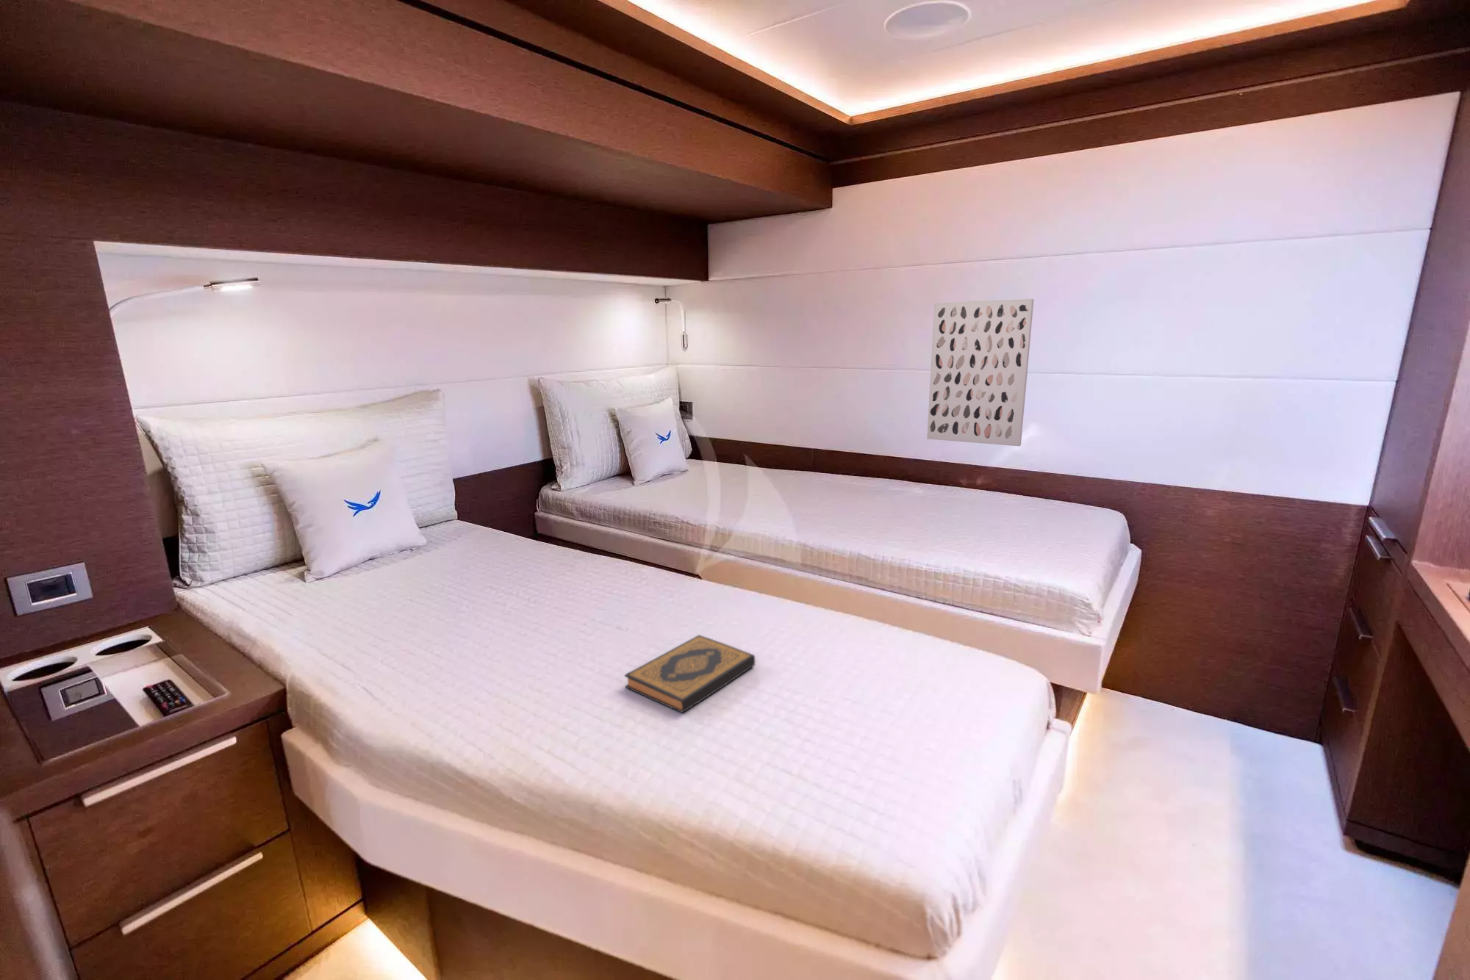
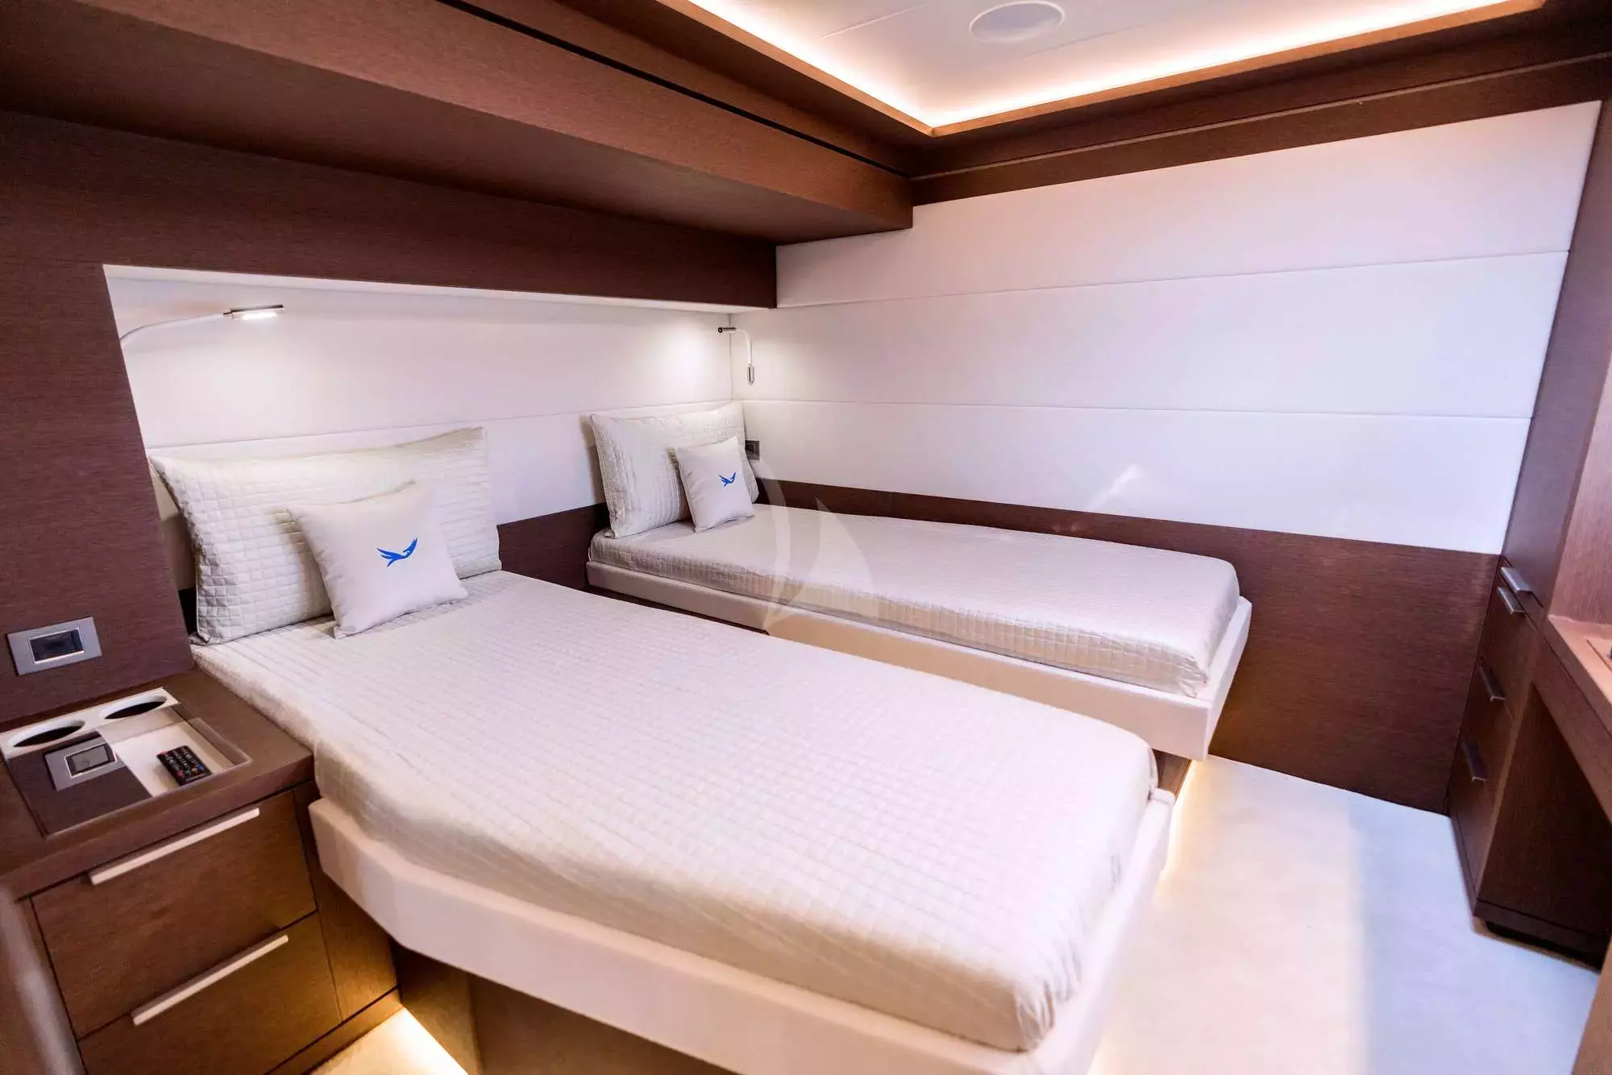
- wall art (977, 373)
- hardback book (691, 670)
